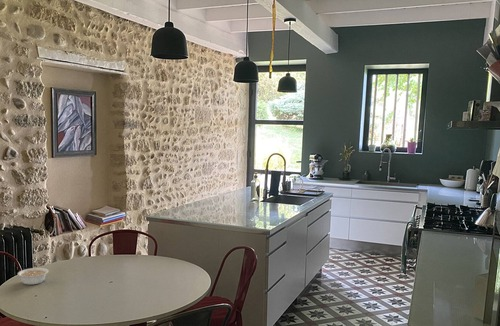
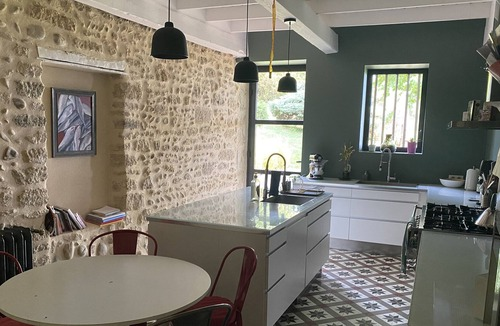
- legume (34, 275)
